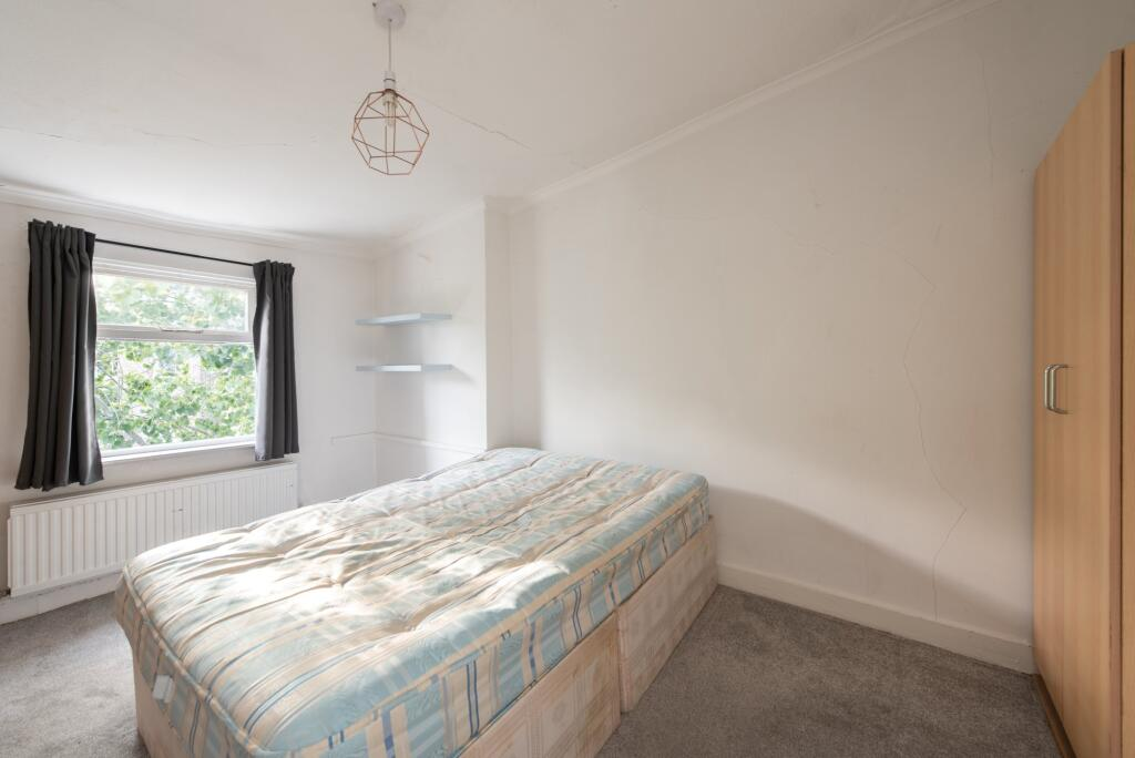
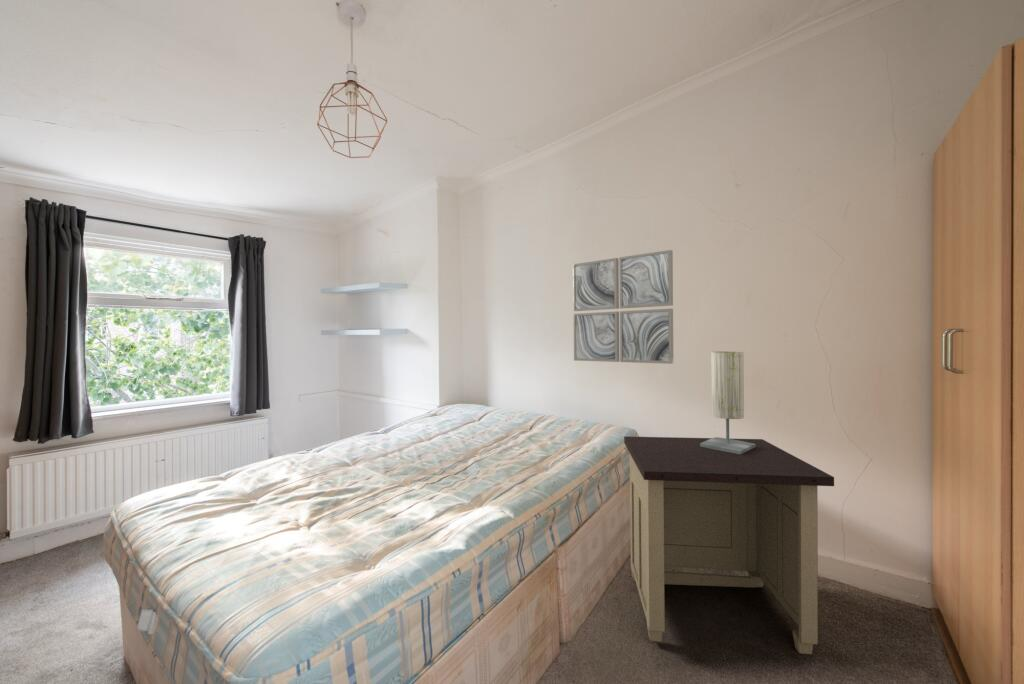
+ table lamp (727, 398)
+ nightstand (710, 533)
+ wall art (618, 308)
